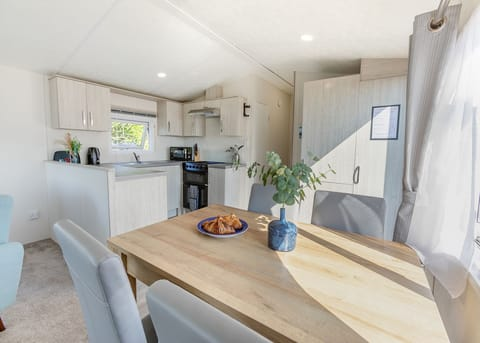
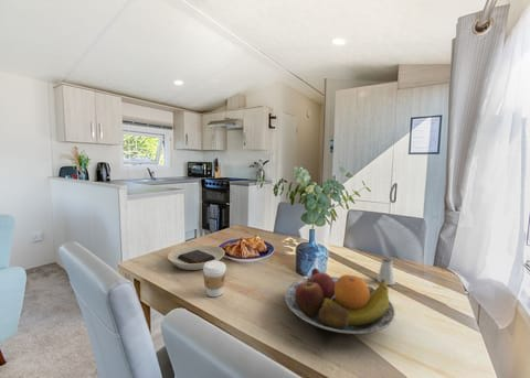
+ plate (197, 257)
+ saltshaker (386, 270)
+ fruit bowl (337, 294)
+ coffee cup (214, 278)
